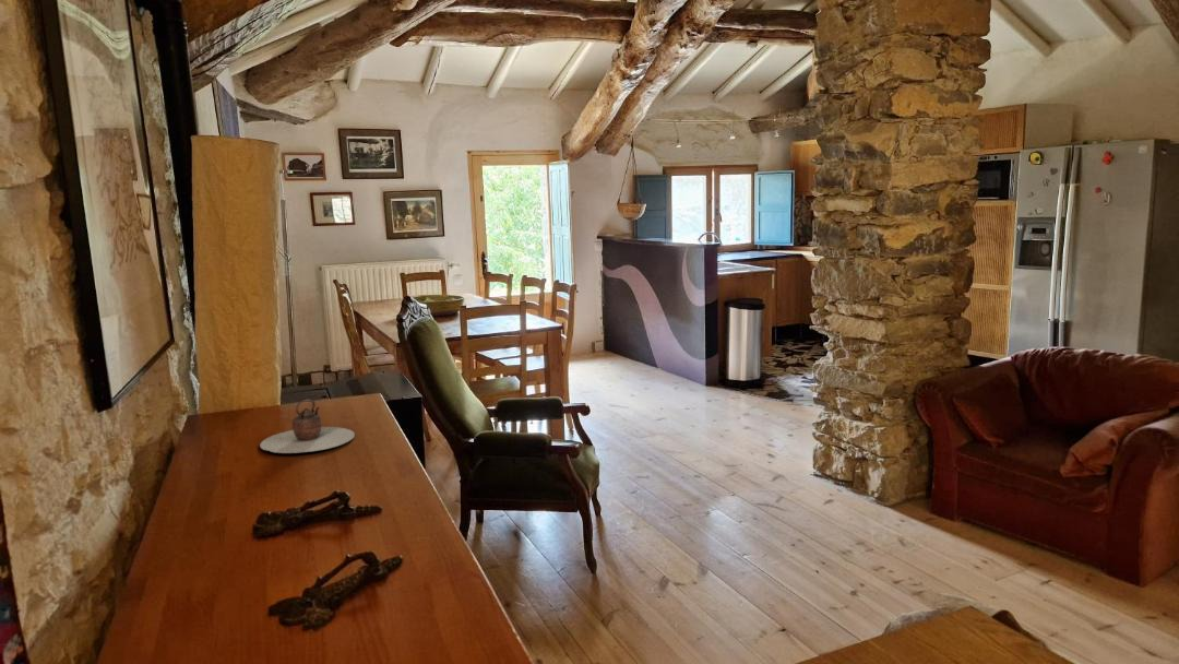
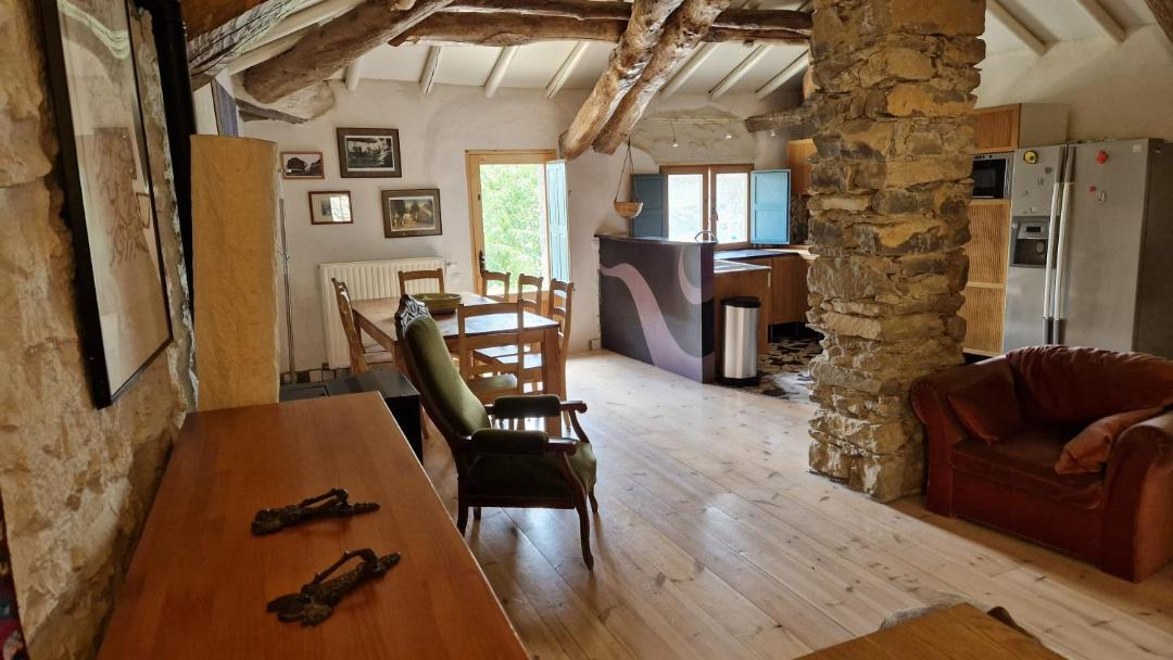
- teapot (306, 420)
